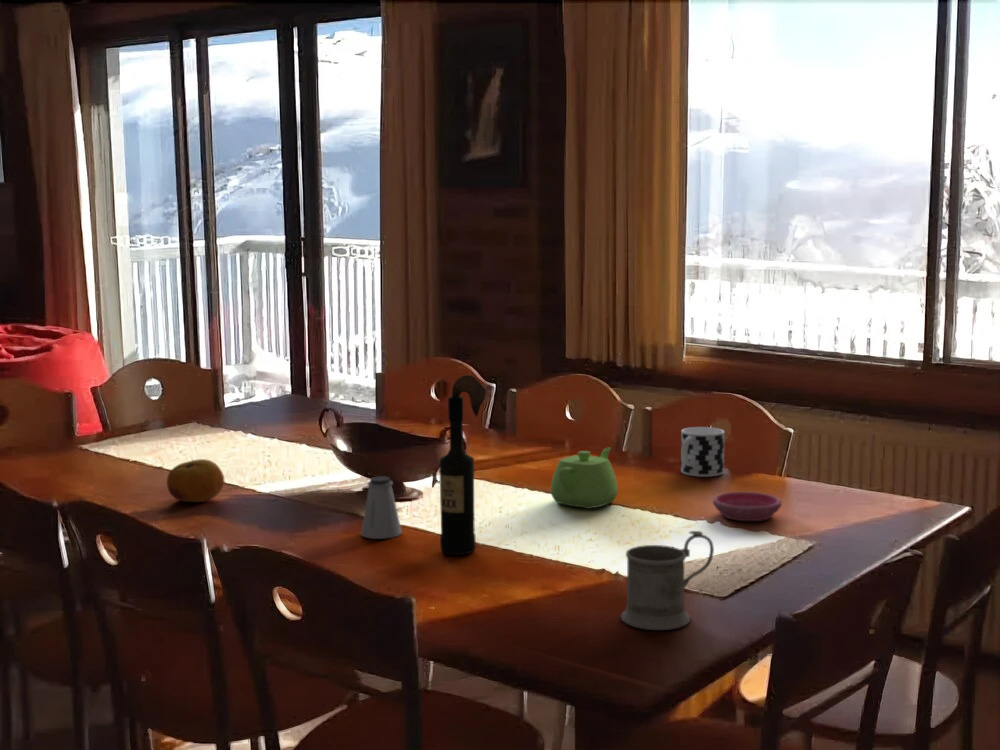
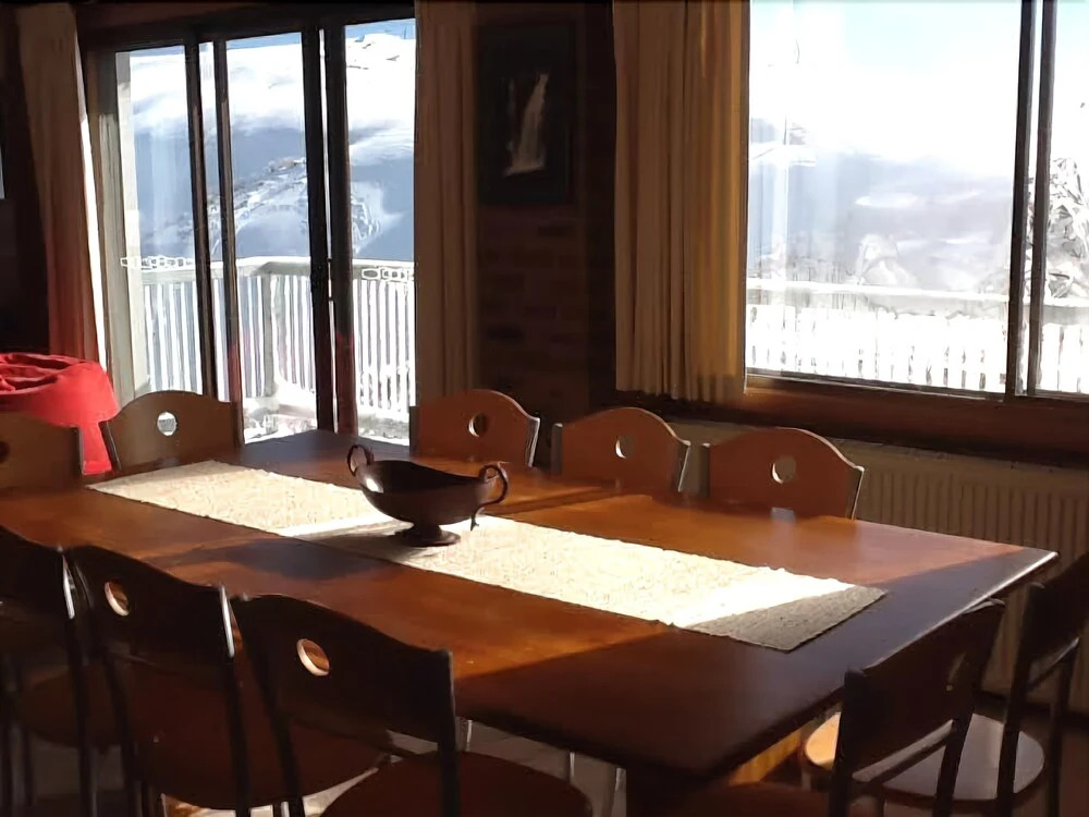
- cup (698, 452)
- teapot (586, 476)
- mug (669, 576)
- saltshaker (380, 506)
- fruit (195, 480)
- saucer (746, 507)
- wine bottle (463, 463)
